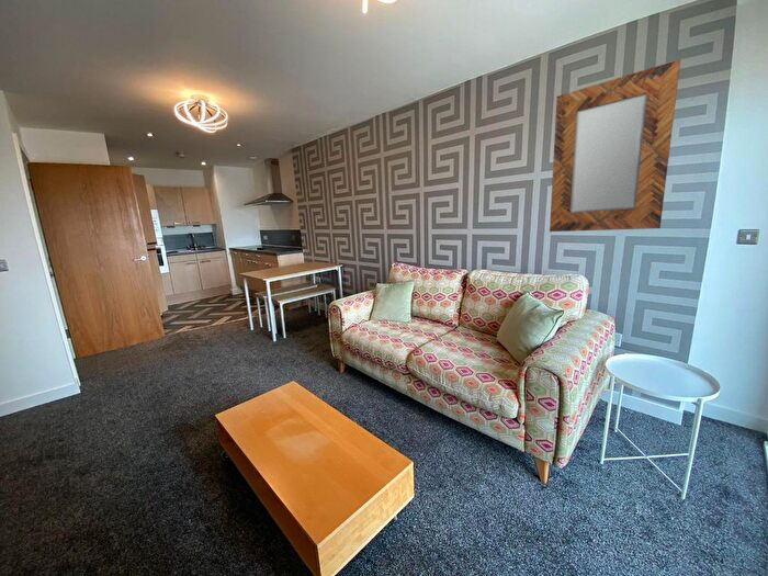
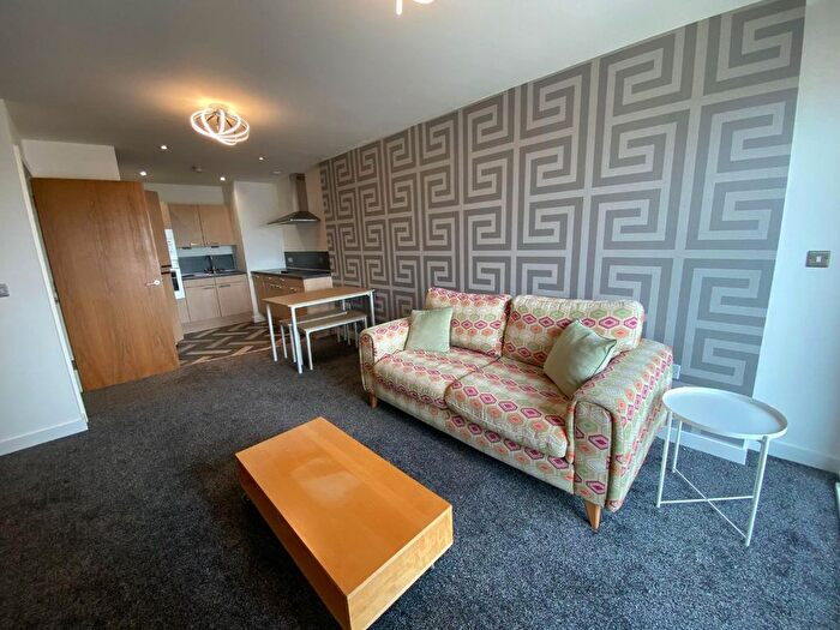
- home mirror (606, 158)
